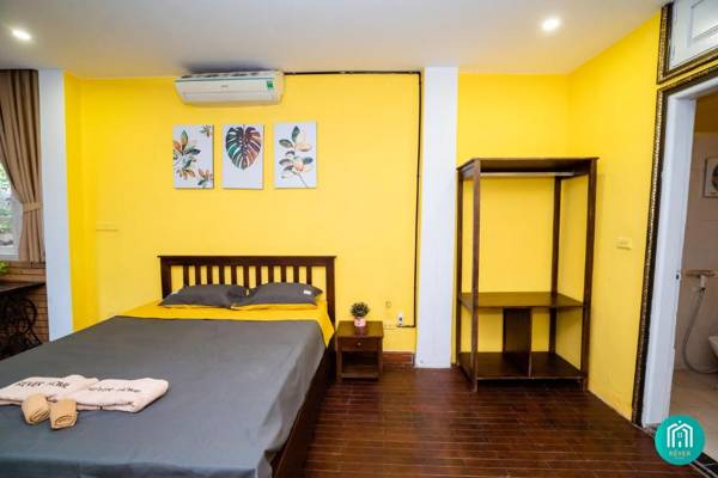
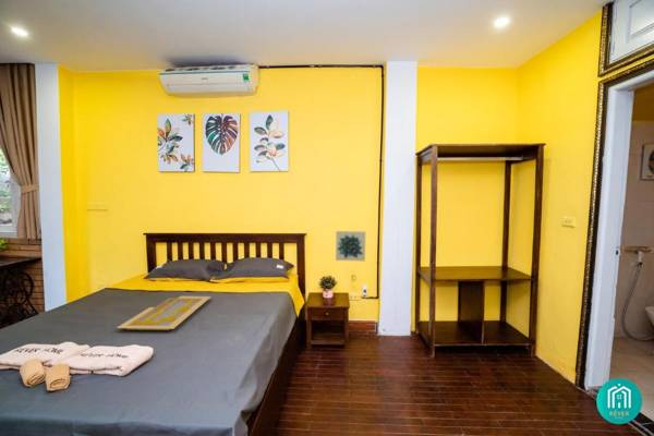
+ serving tray (170, 312)
+ wall art (350, 245)
